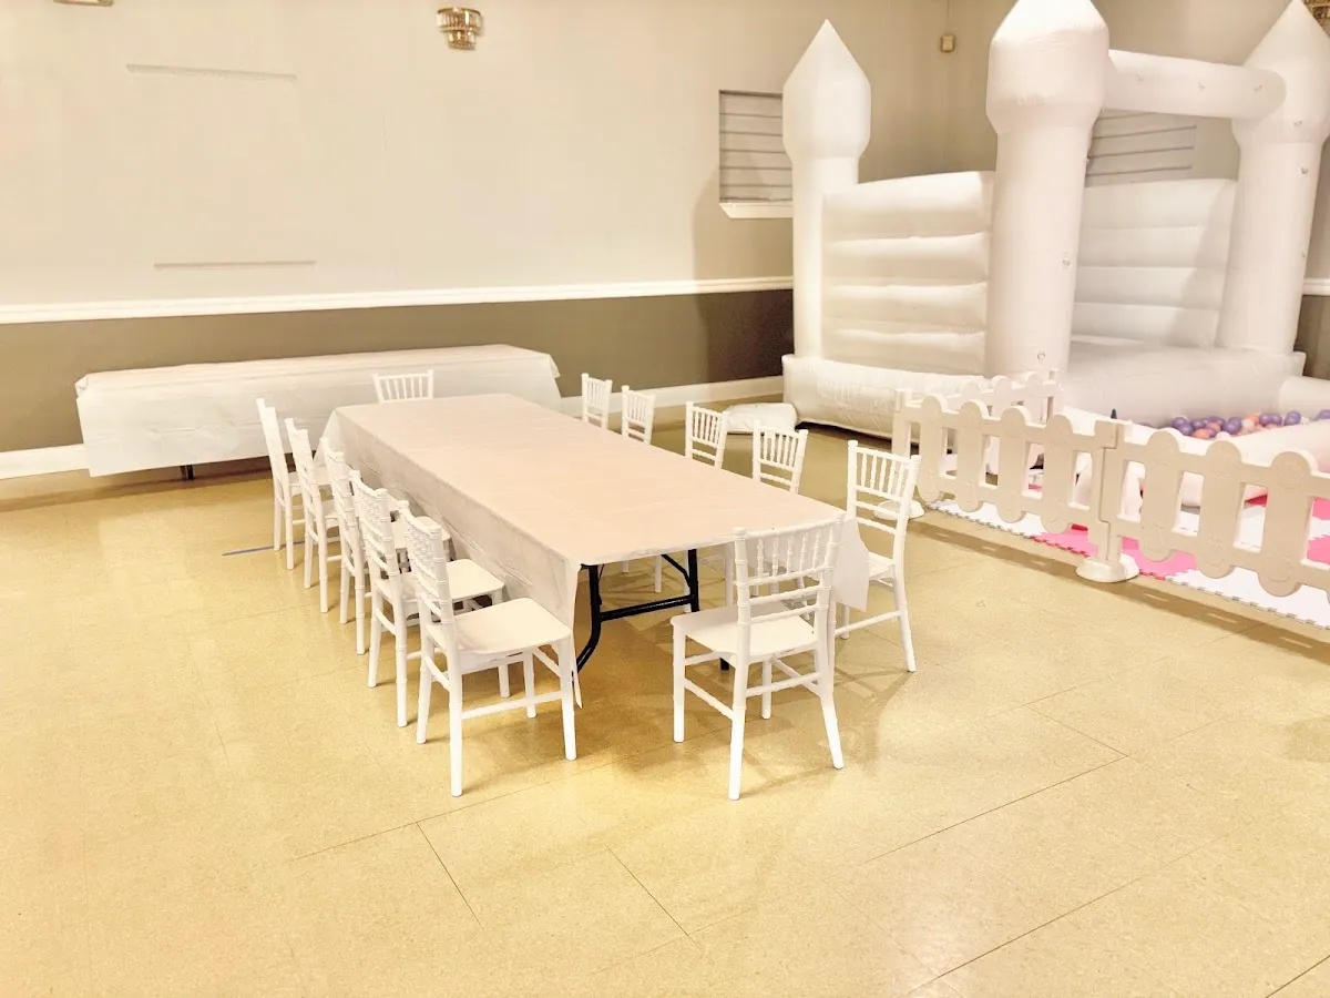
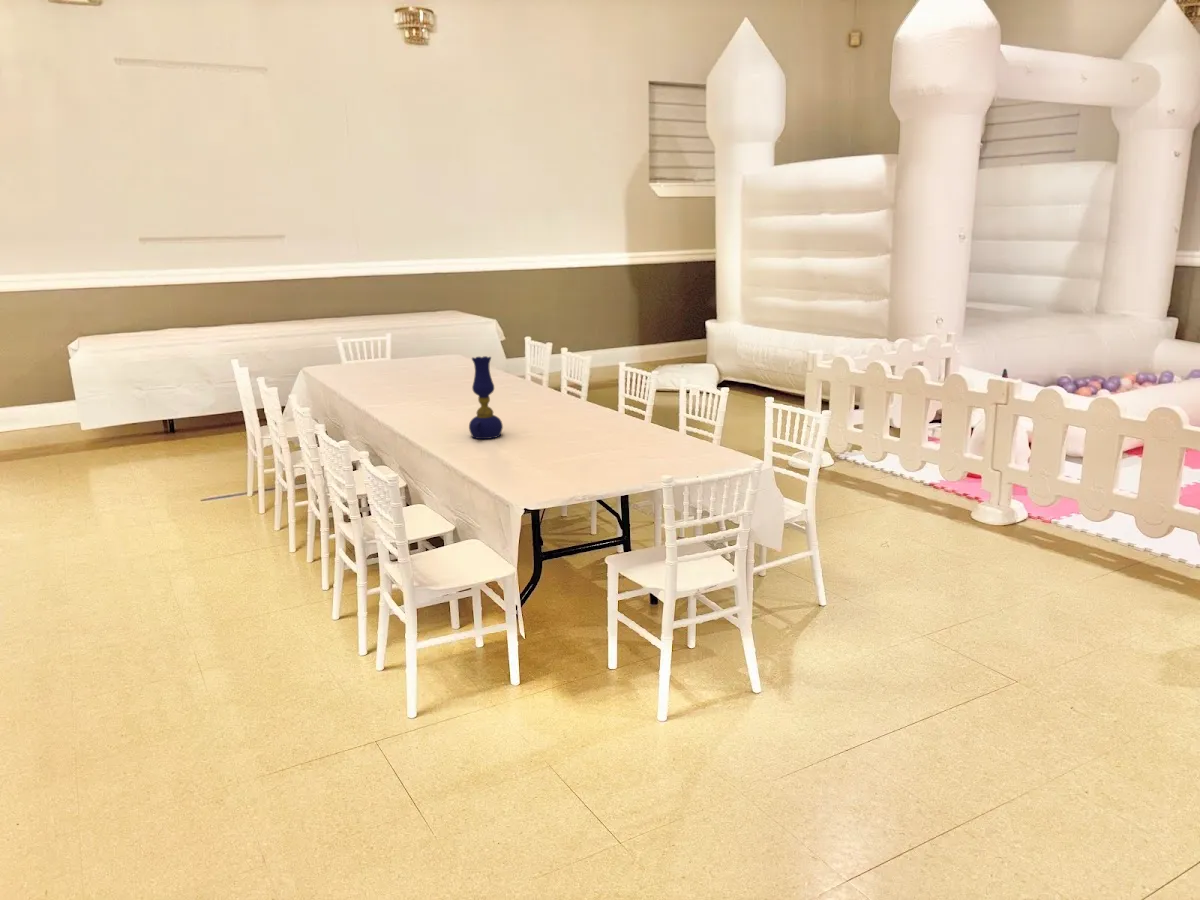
+ oil lamp (481, 398)
